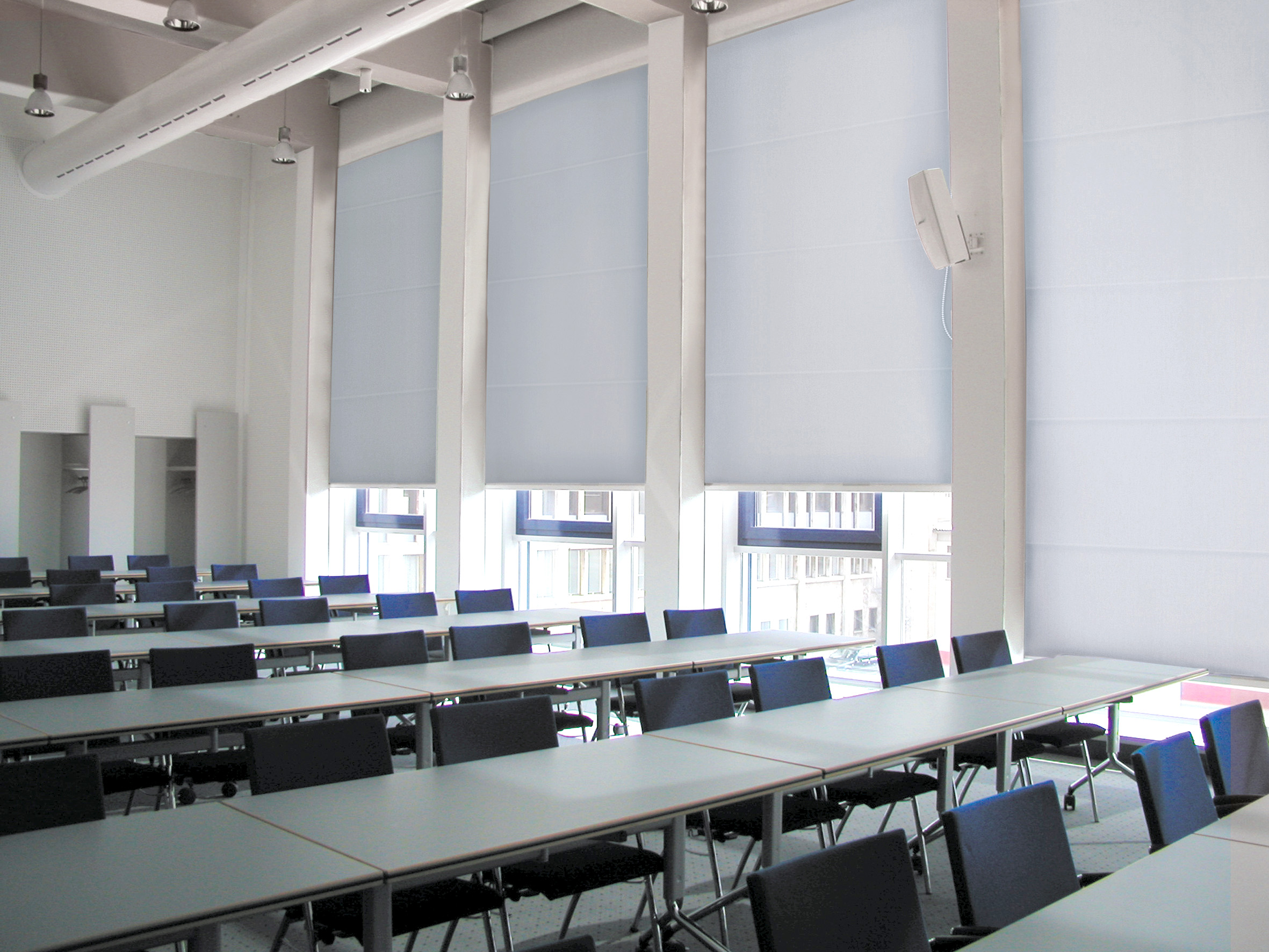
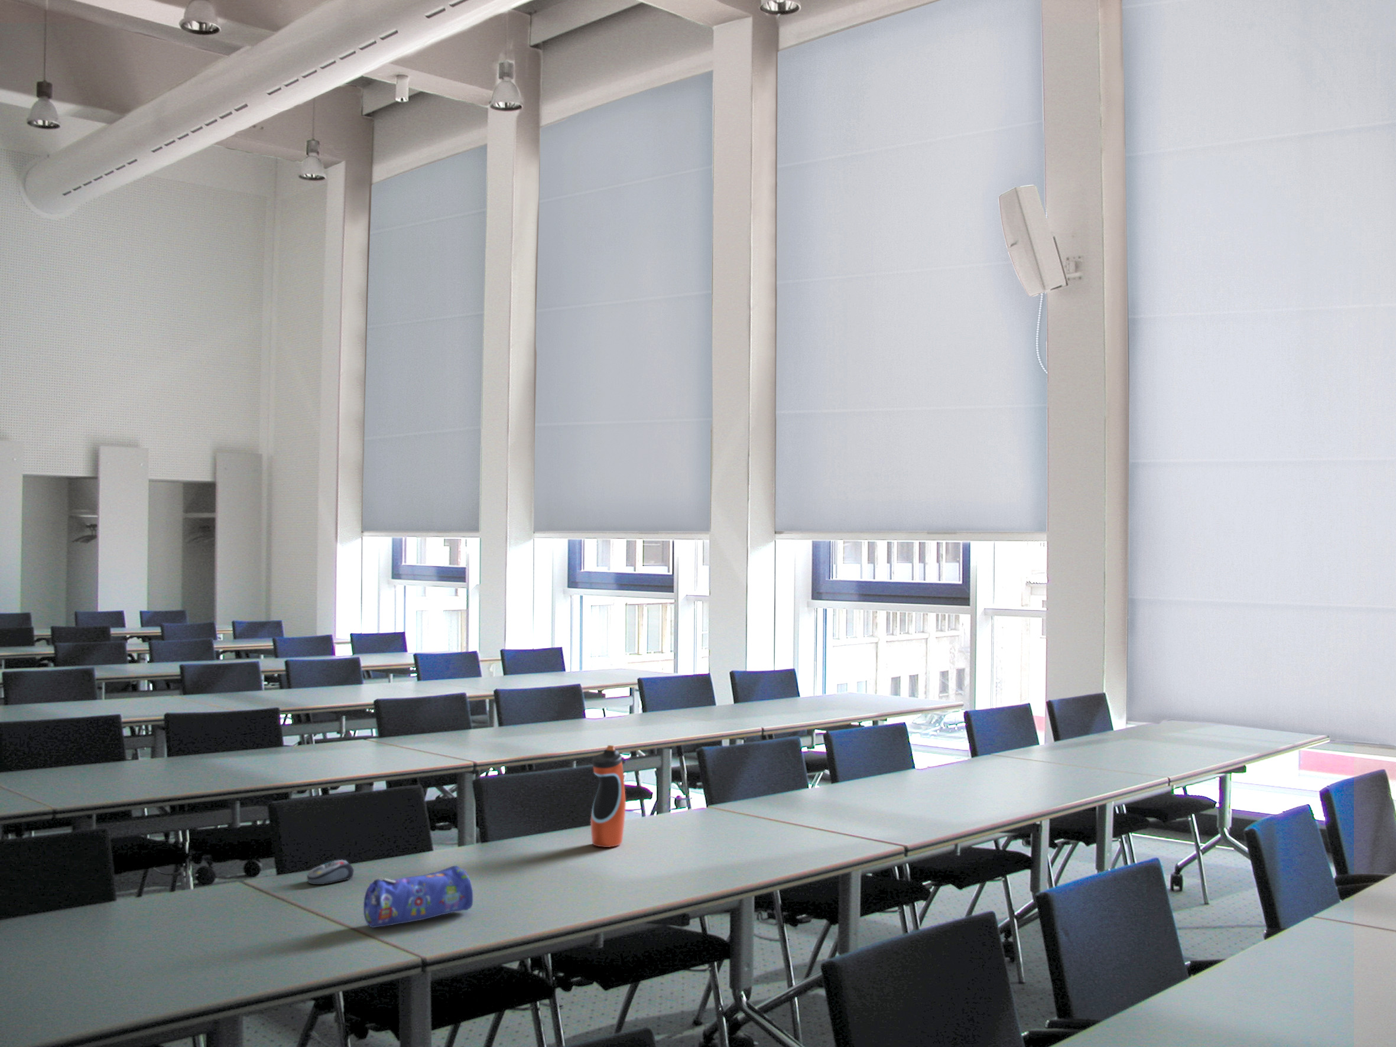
+ pencil case (418, 894)
+ water bottle (607, 795)
+ computer mouse (330, 870)
